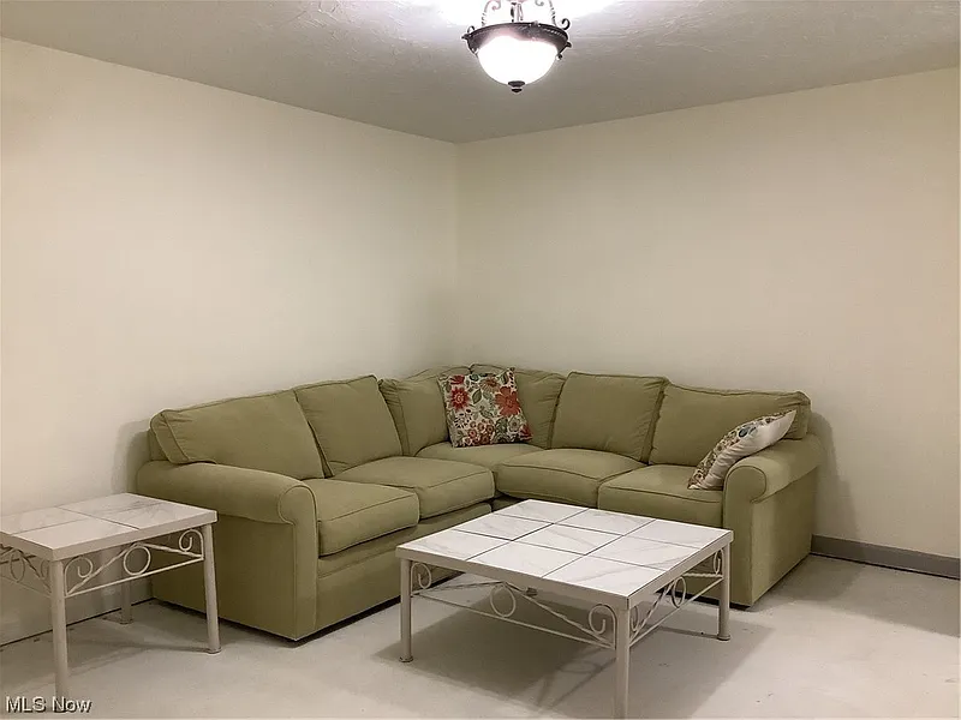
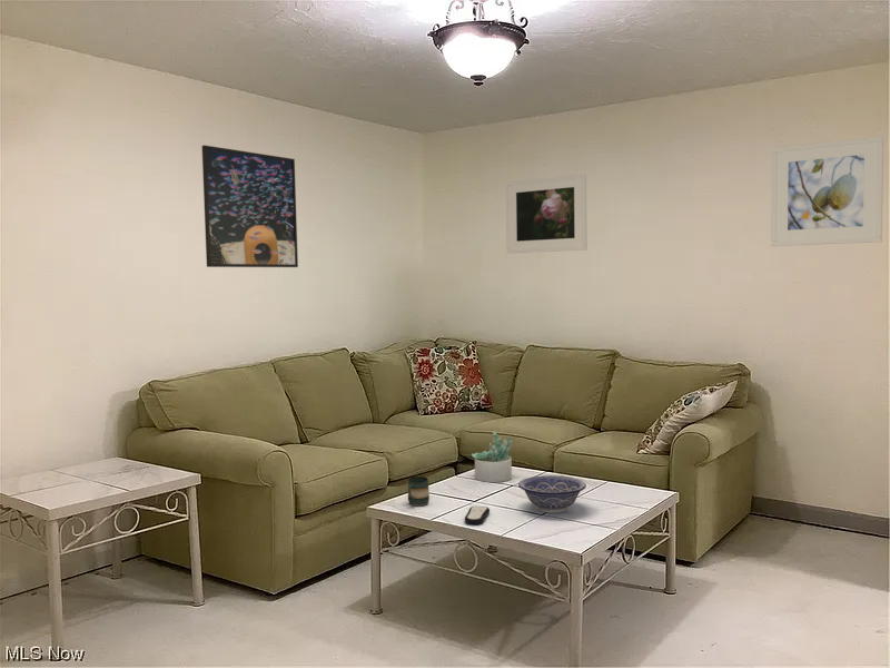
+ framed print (824, 193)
+ remote control (476, 514)
+ decorative bowl (552, 495)
+ succulent plant (492, 454)
+ mug (416, 492)
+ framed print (545, 215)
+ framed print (253, 209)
